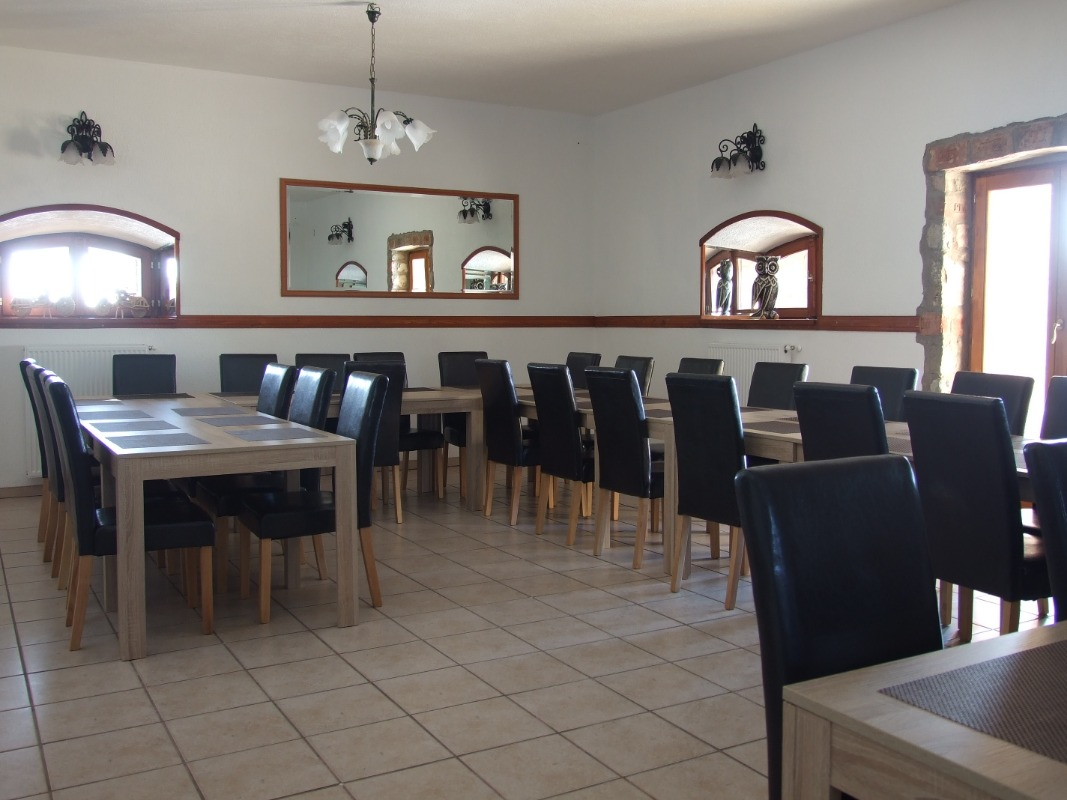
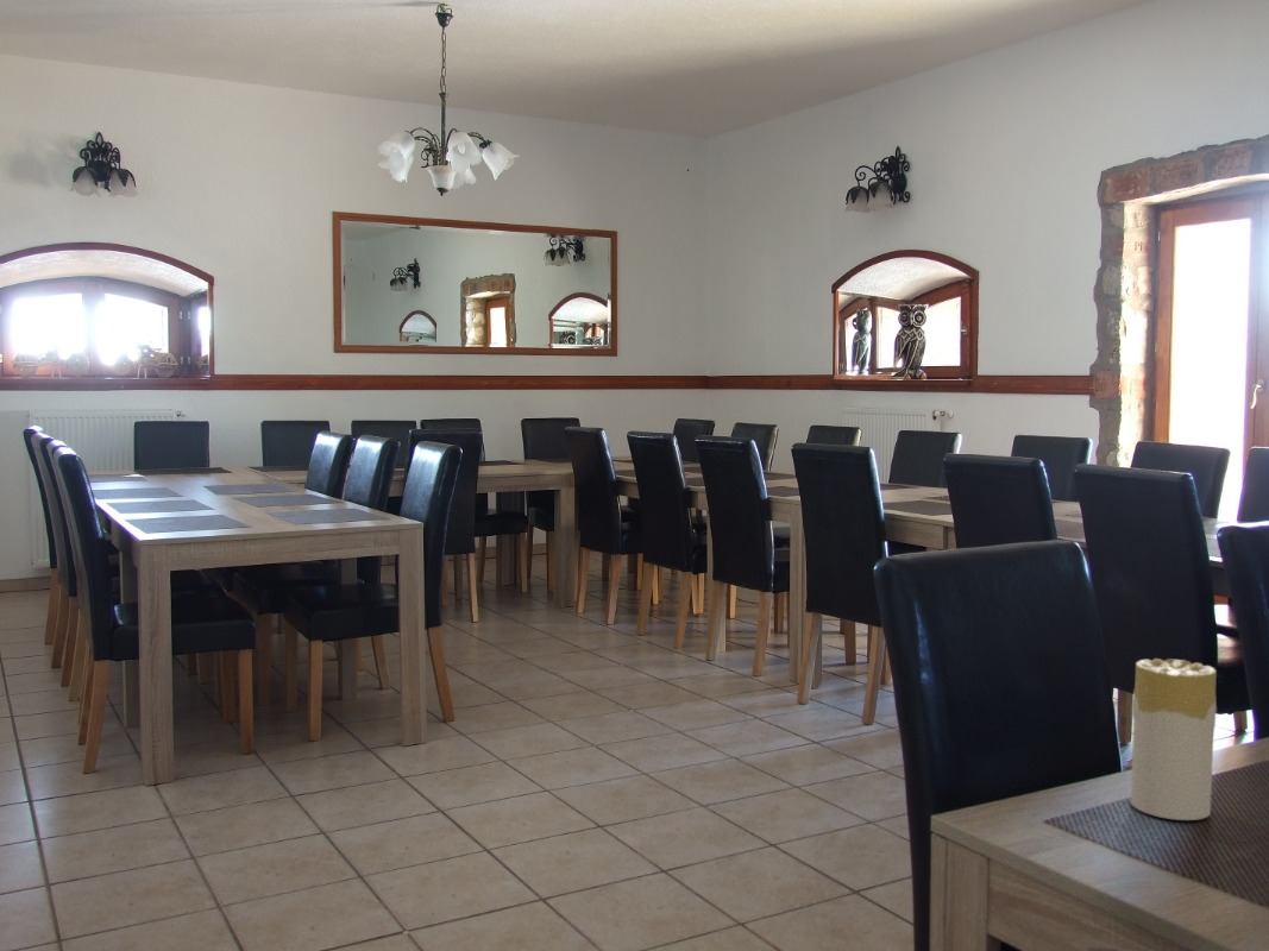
+ candle (1171, 737)
